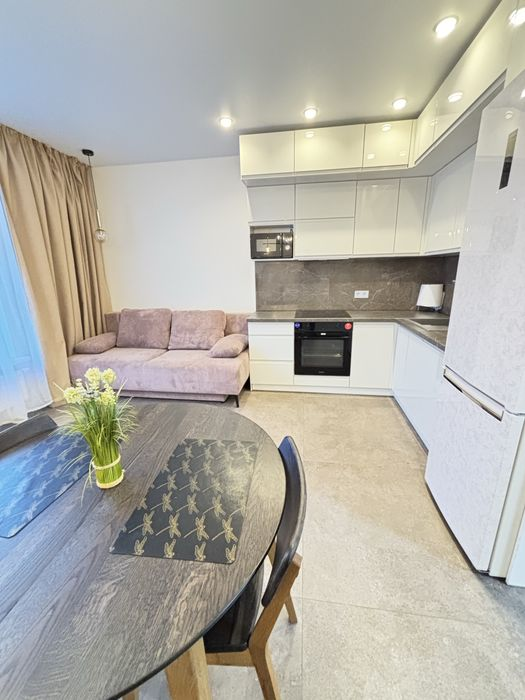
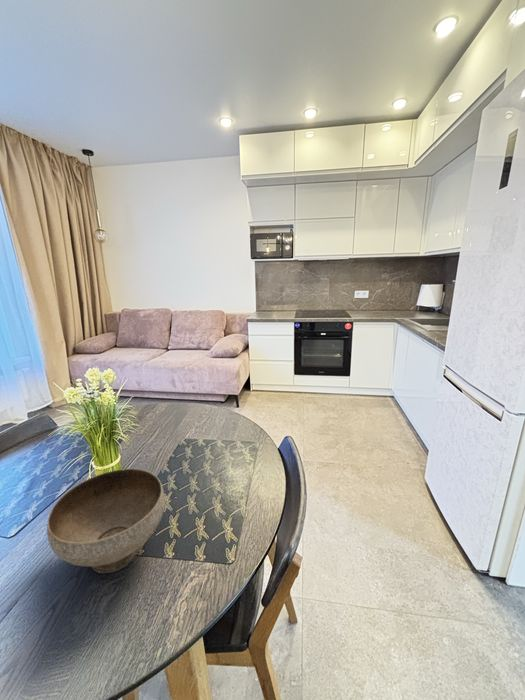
+ bowl (112, 526)
